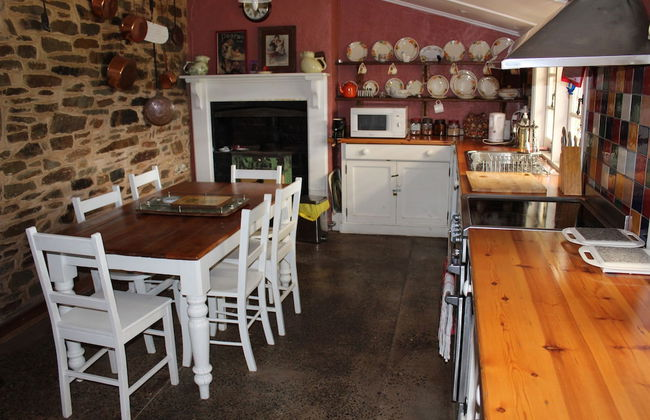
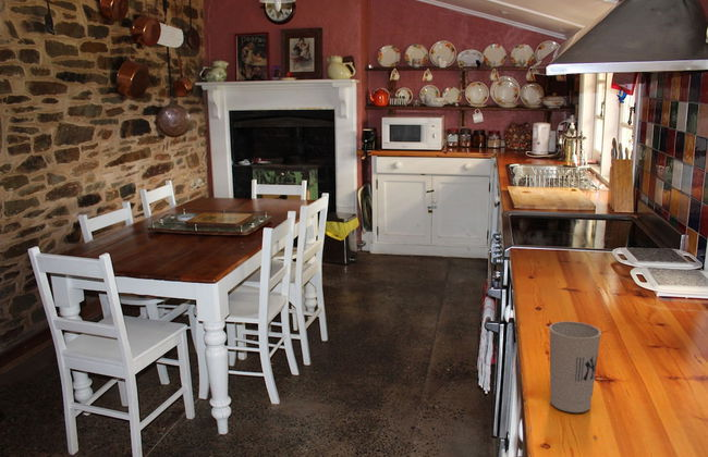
+ cup (572, 367)
